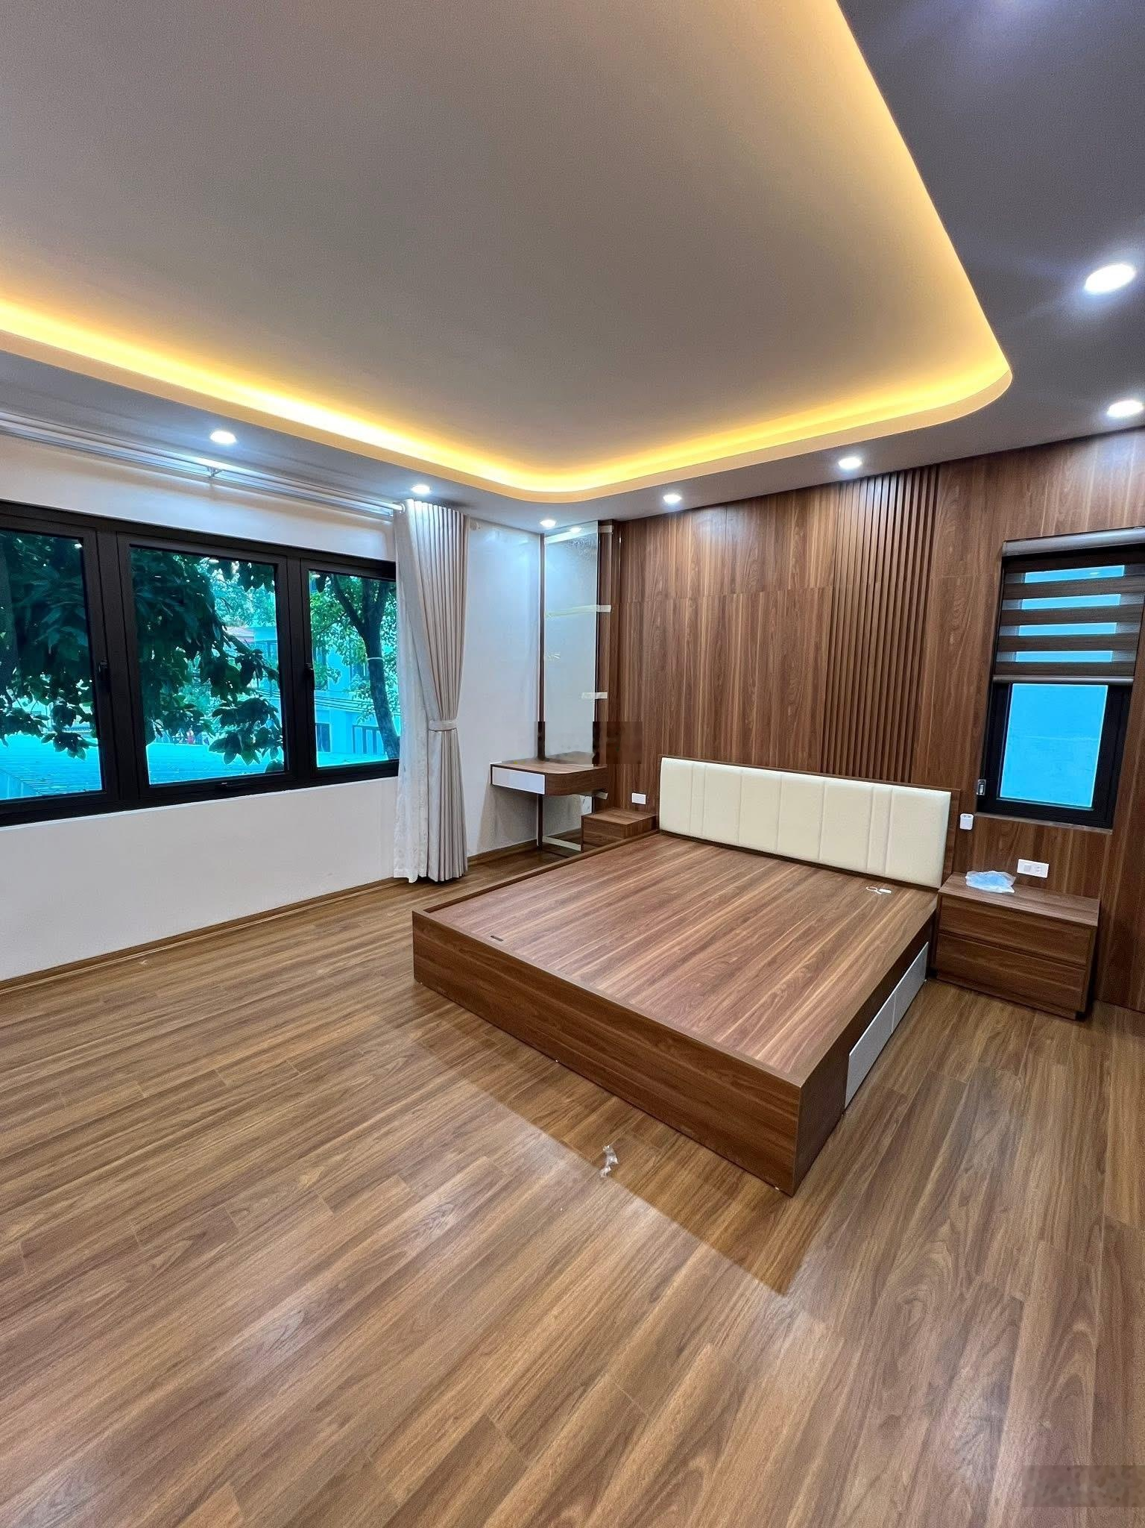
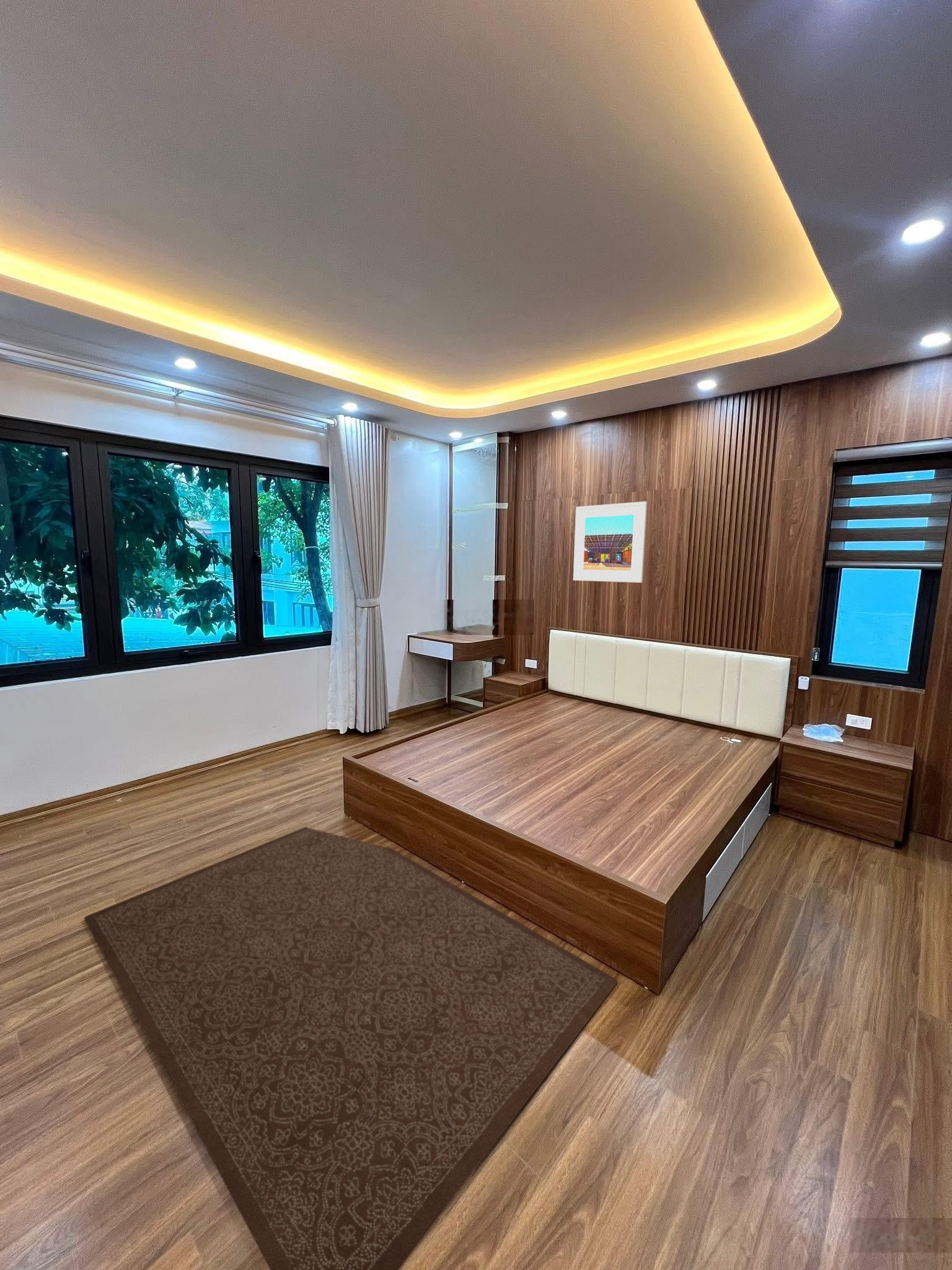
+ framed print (607, 543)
+ rug (331, 946)
